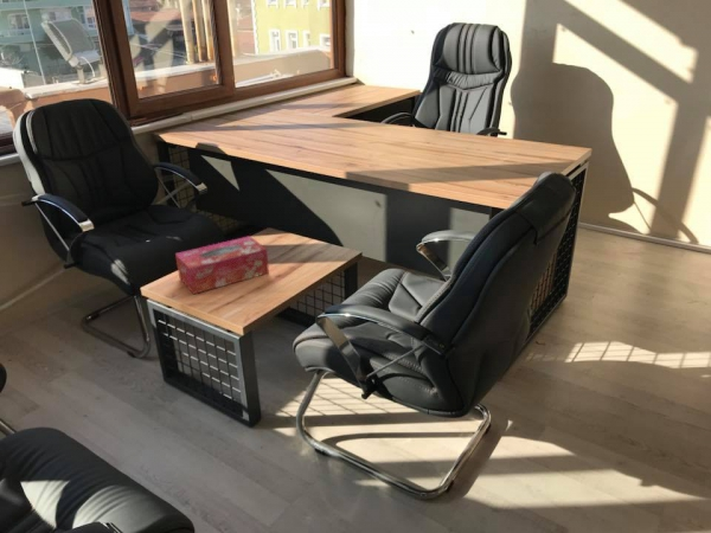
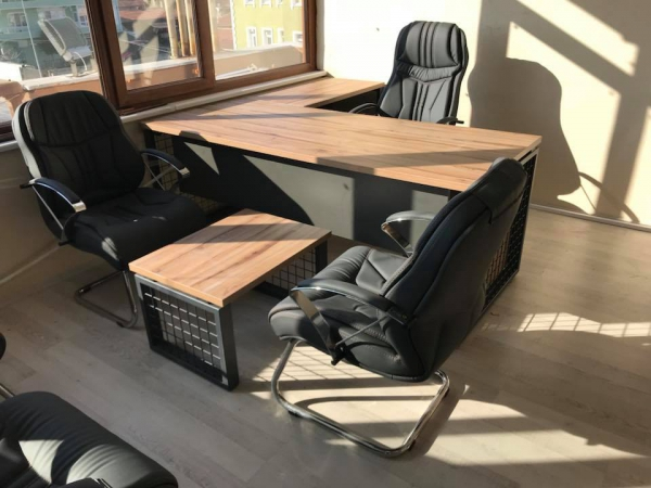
- tissue box (223, 263)
